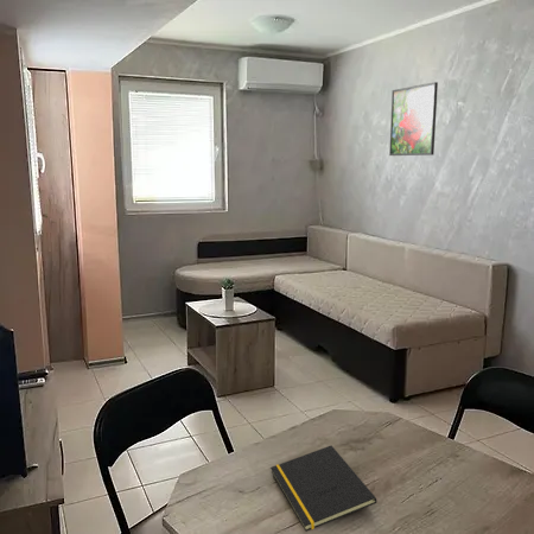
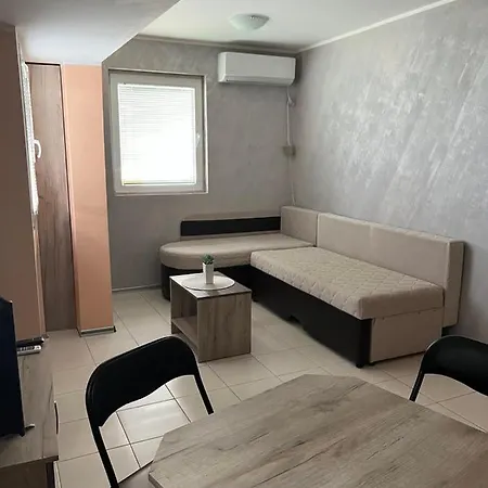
- notepad (319, 483)
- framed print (412, 121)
